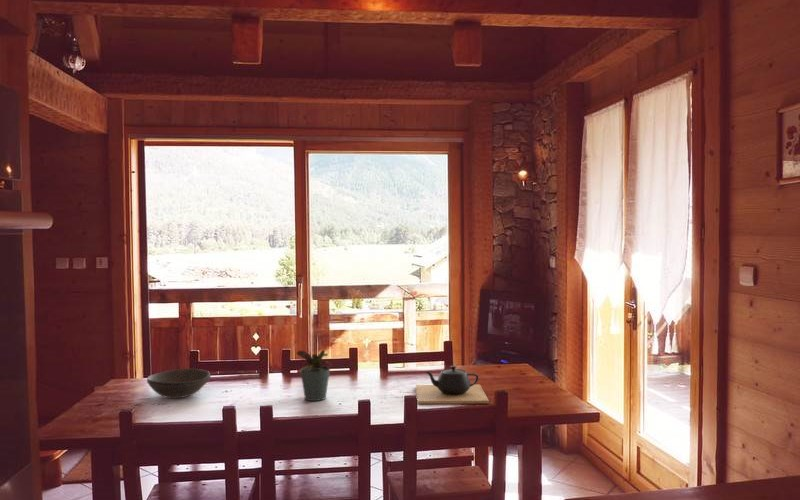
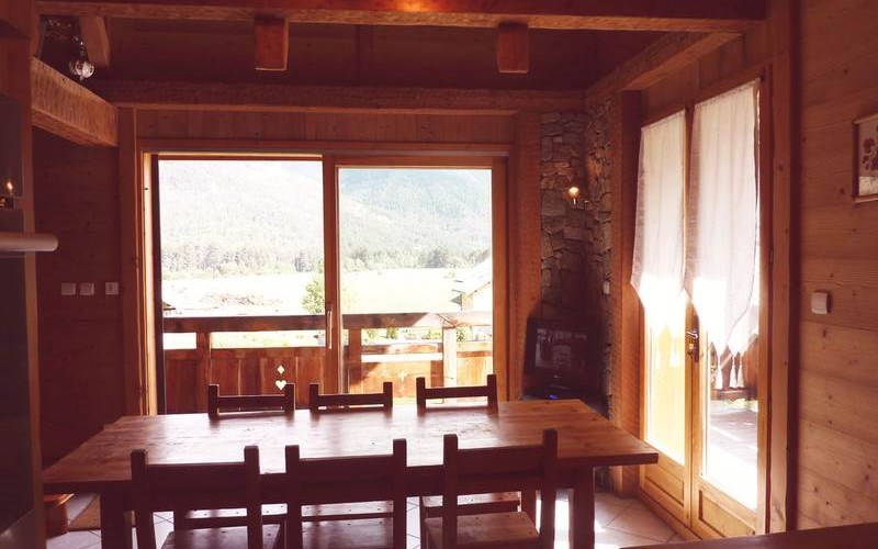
- potted plant (311, 369)
- bowl (179, 385)
- teapot (450, 380)
